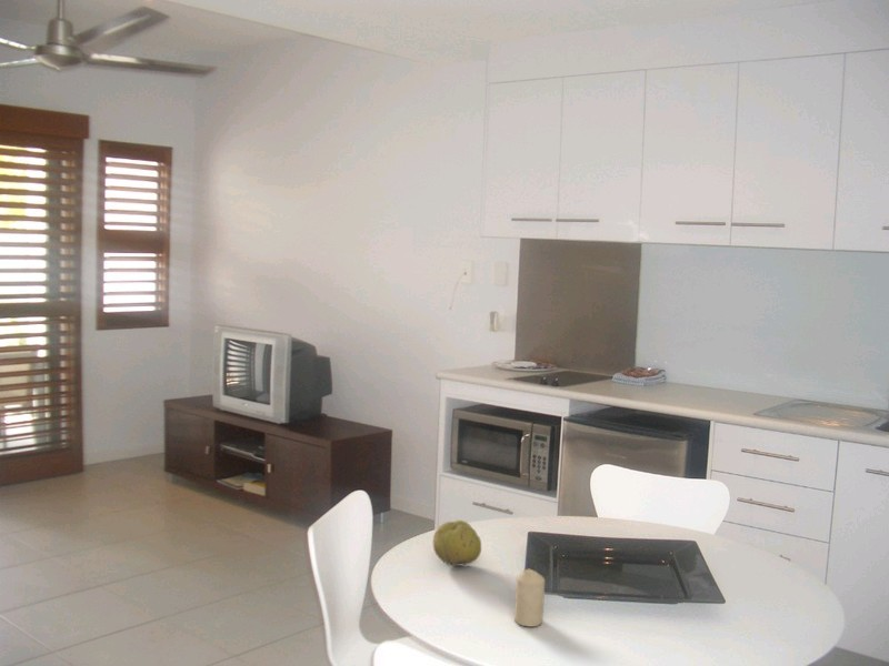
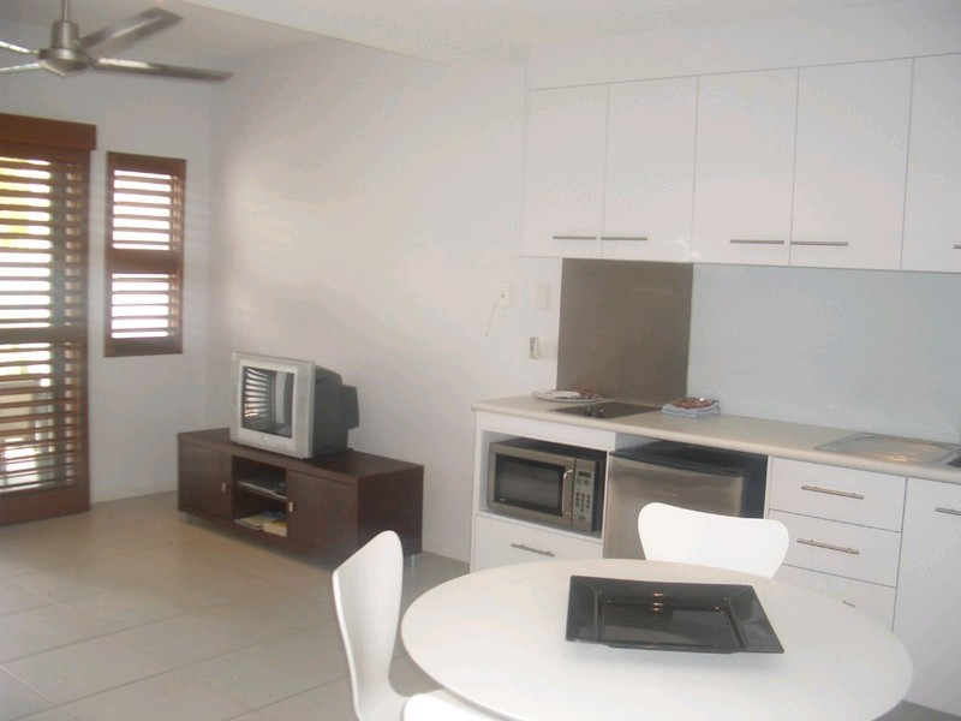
- candle (529, 596)
- fruit (457, 543)
